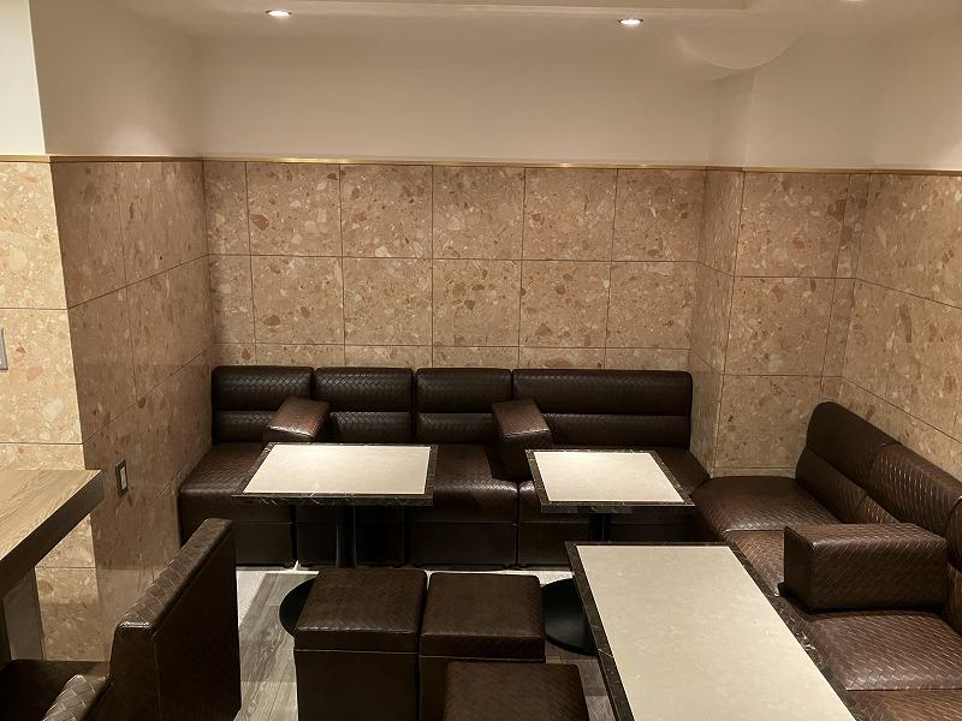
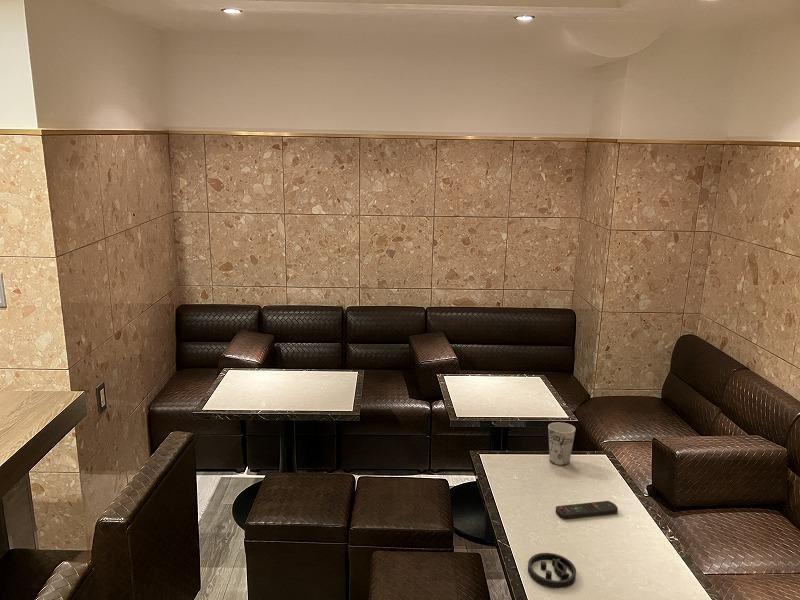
+ cup (560, 444)
+ remote control (586, 509)
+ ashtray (550, 571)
